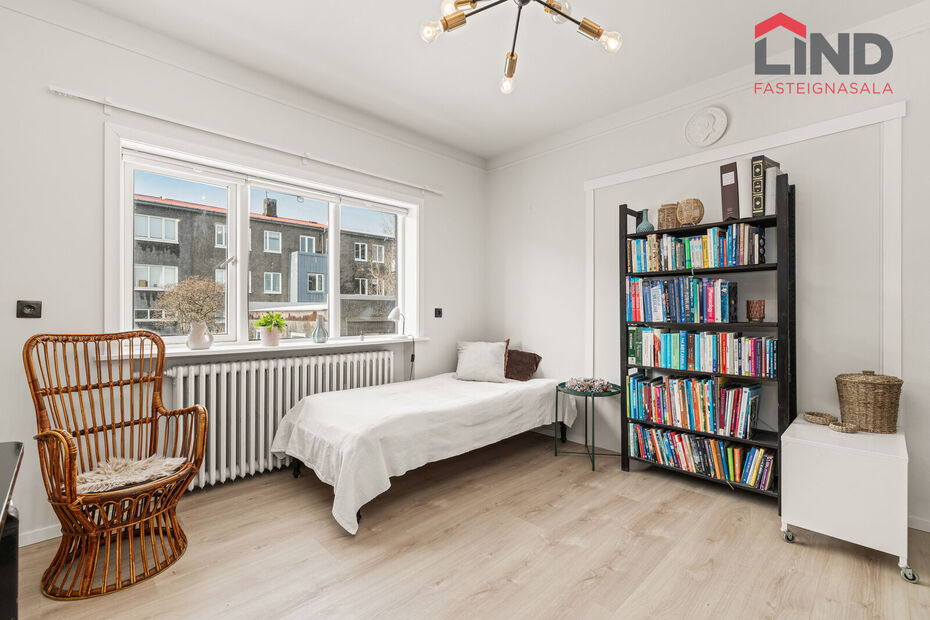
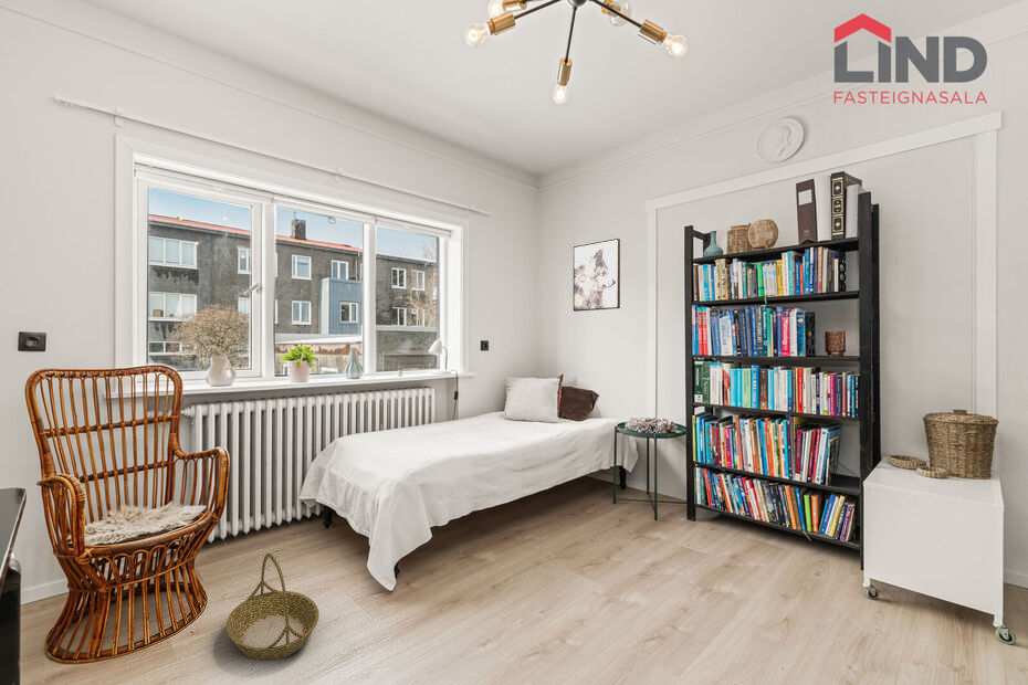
+ wall art (595, 276)
+ basket (273, 597)
